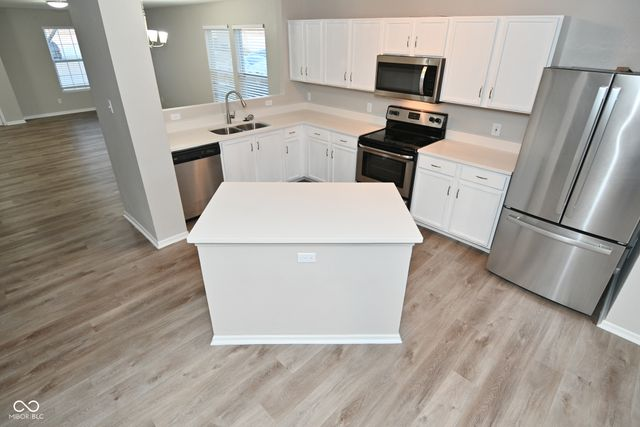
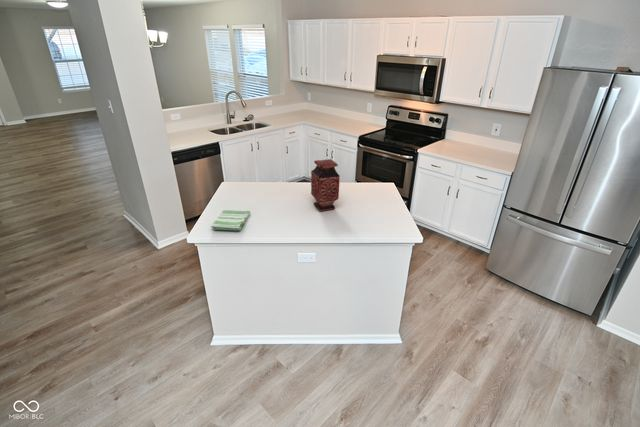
+ dish towel (231, 219)
+ vase (324, 185)
